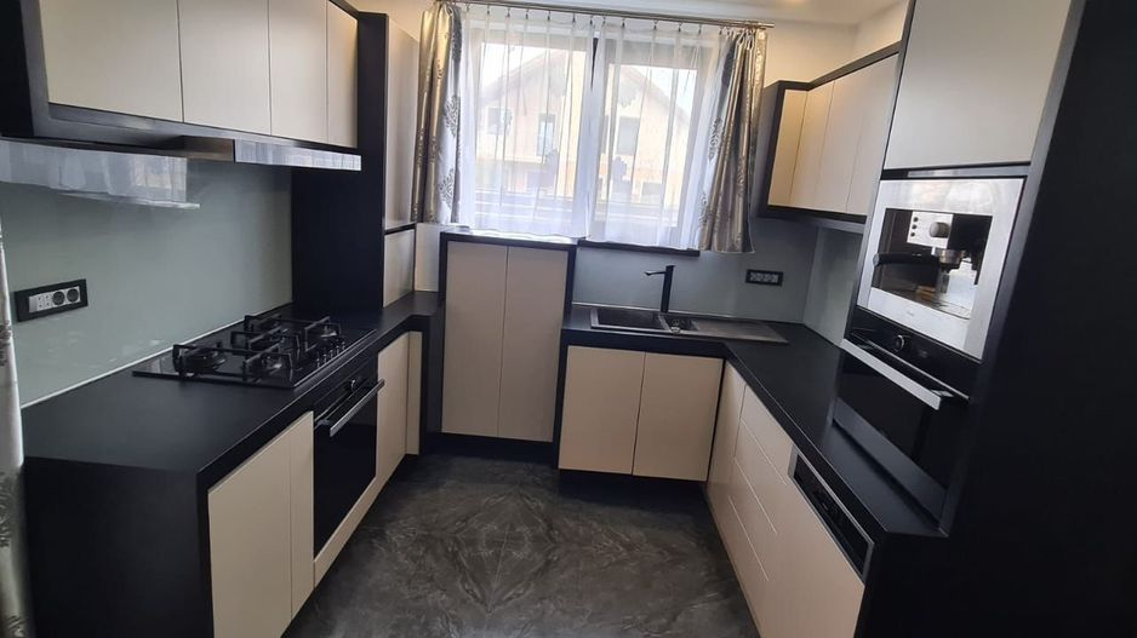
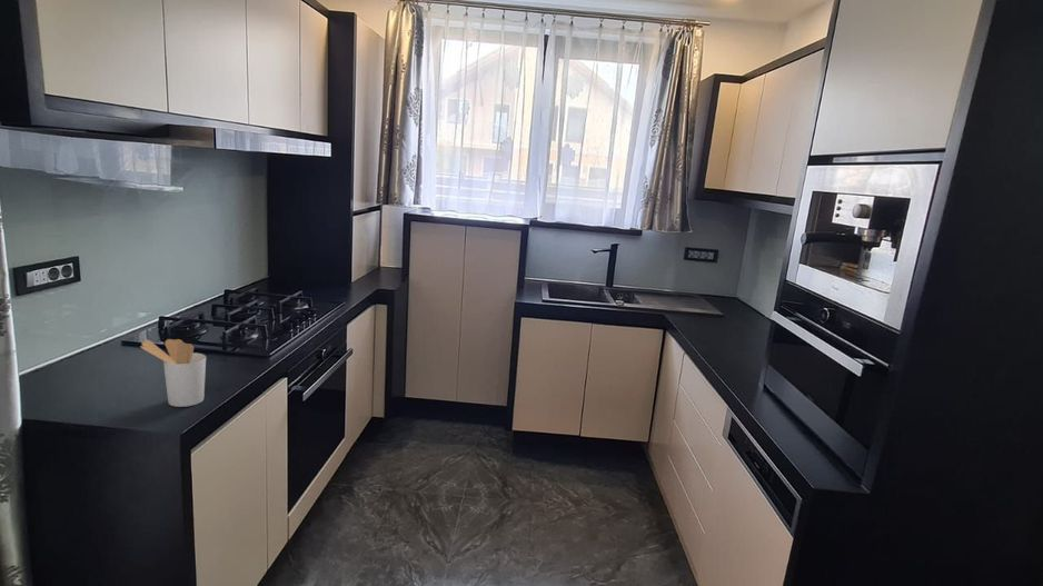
+ utensil holder (173, 370)
